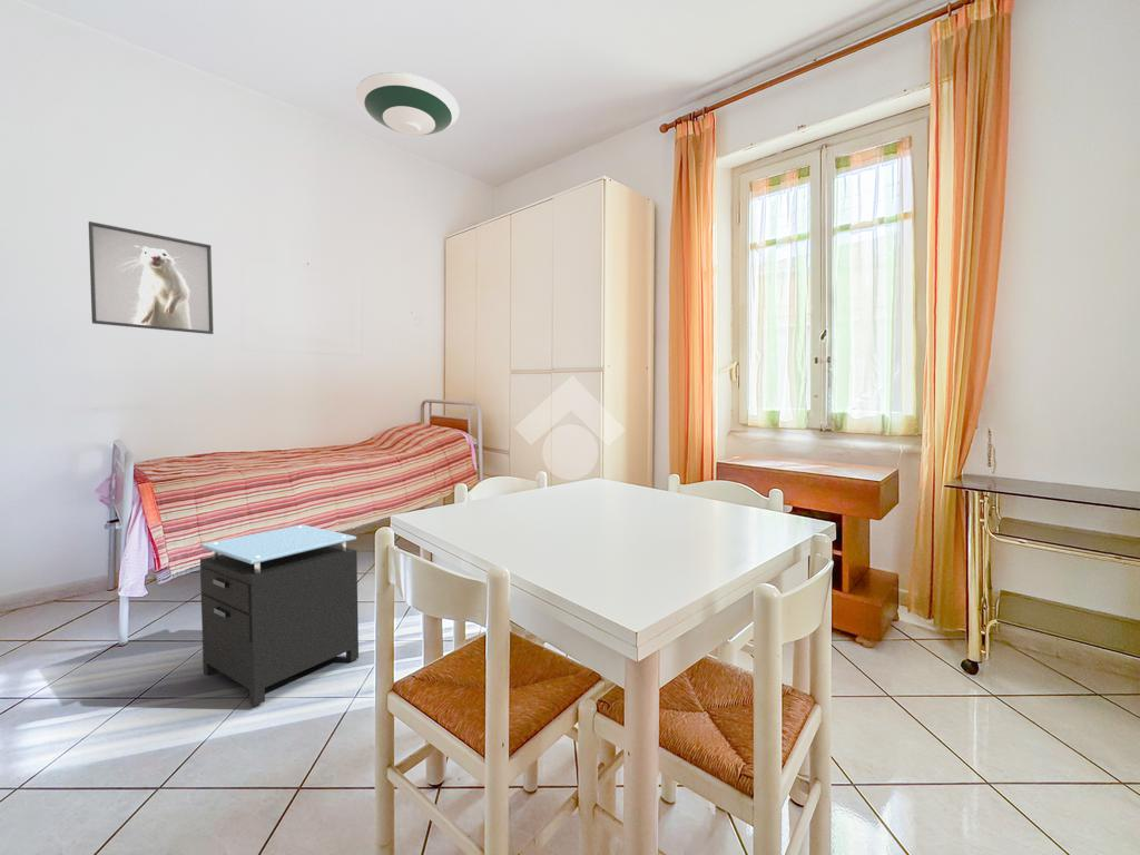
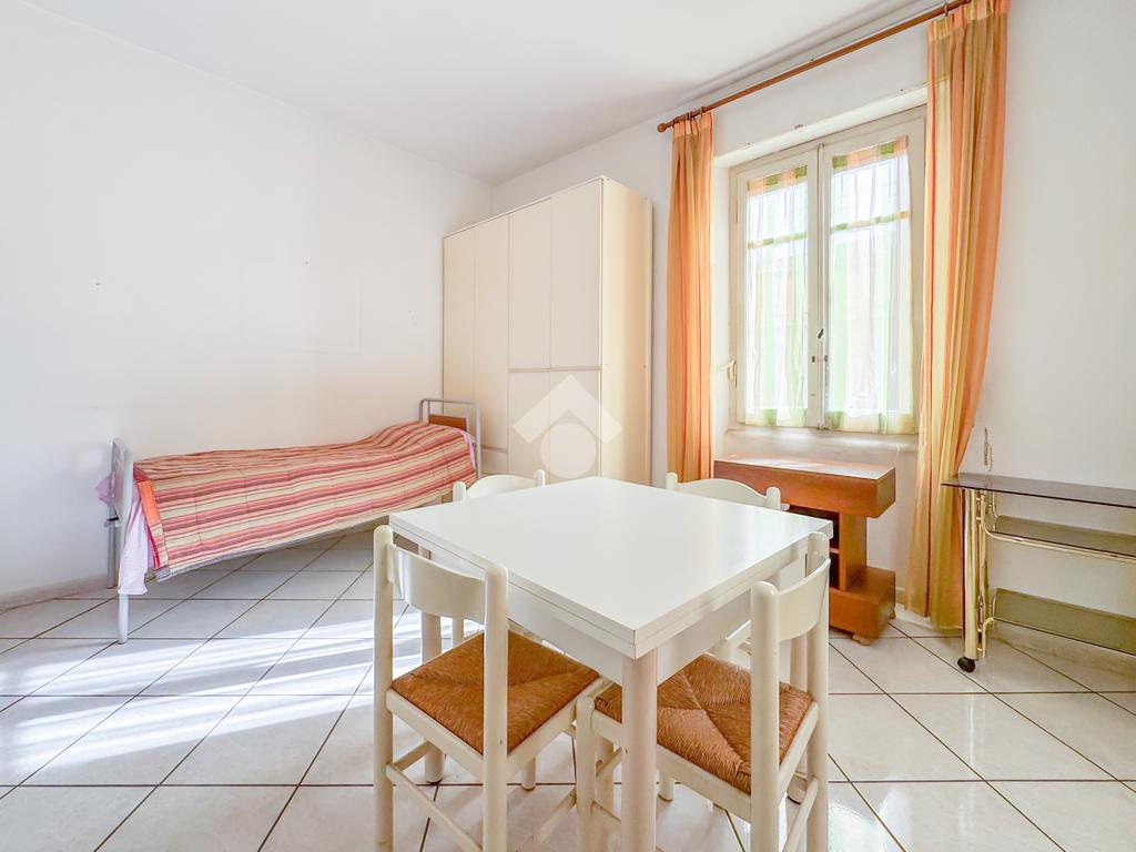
- nightstand (282, 602)
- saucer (409, 117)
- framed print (155, 282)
